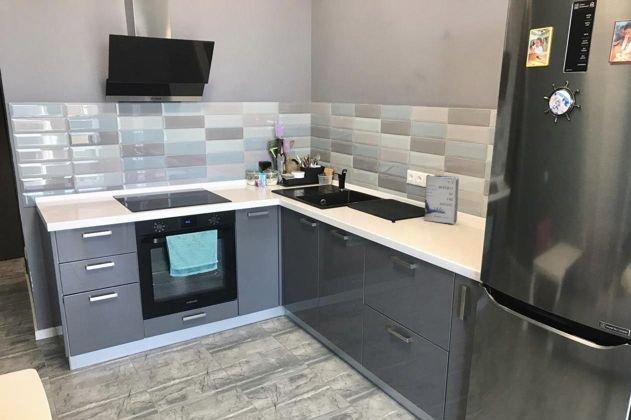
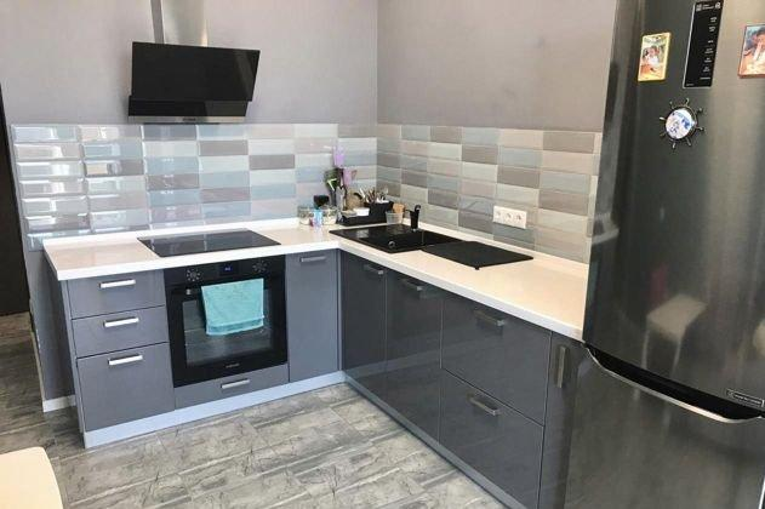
- book (441, 198)
